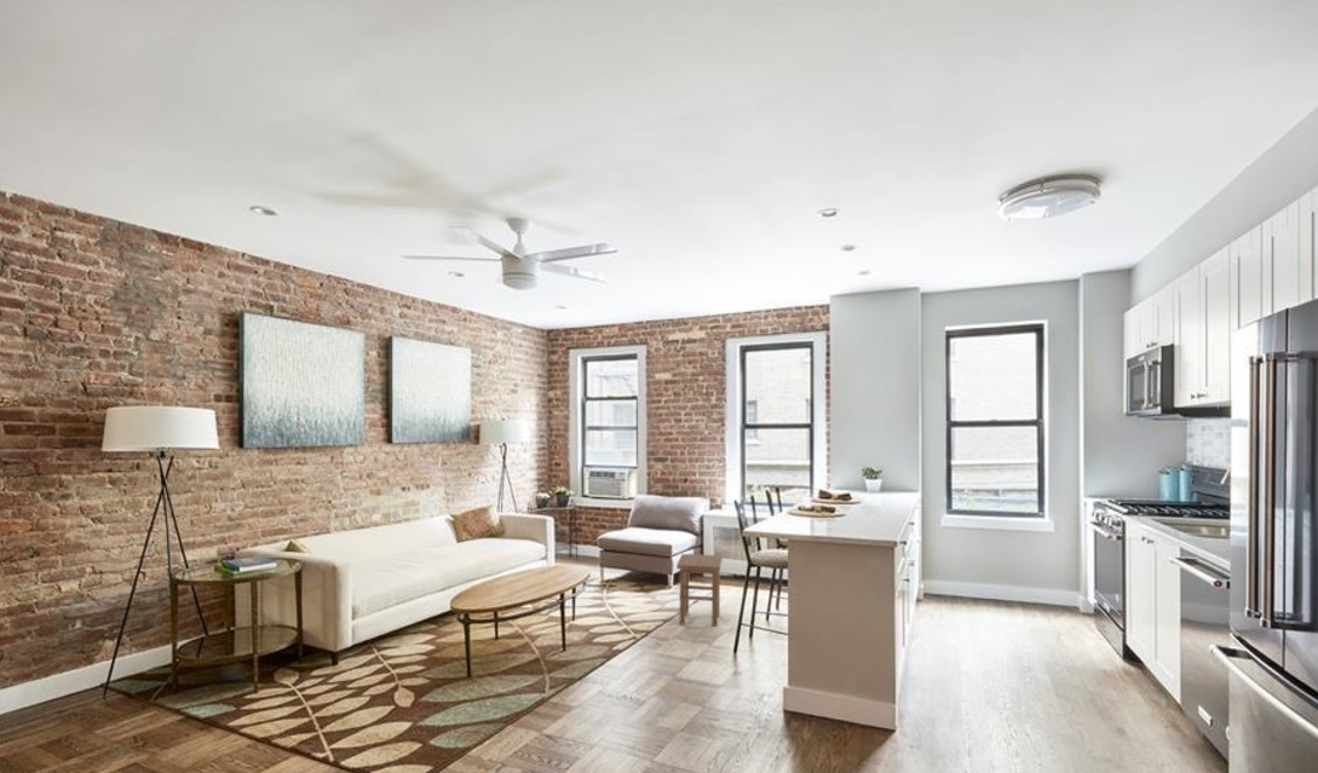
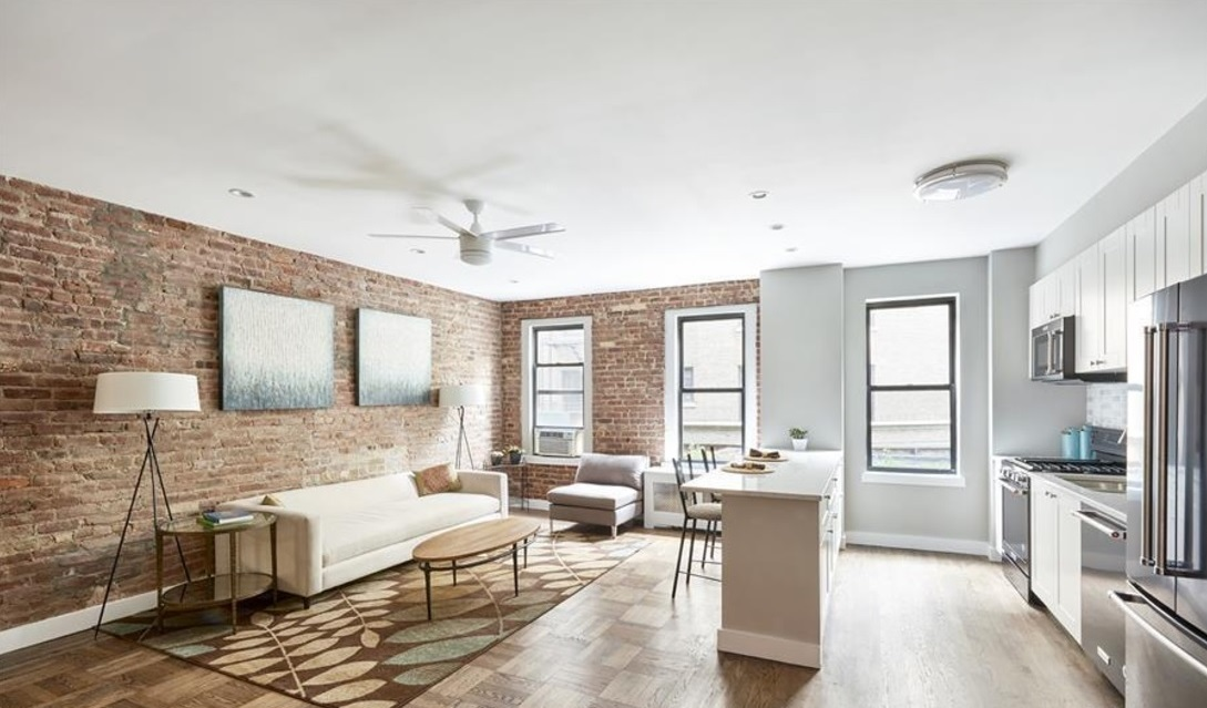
- stool (700, 588)
